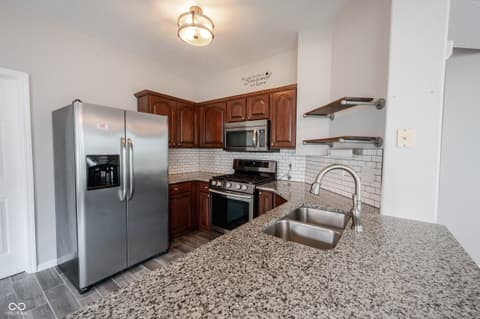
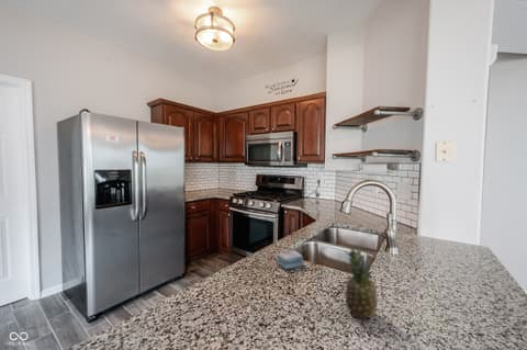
+ fruit (360, 280)
+ sponge (290, 259)
